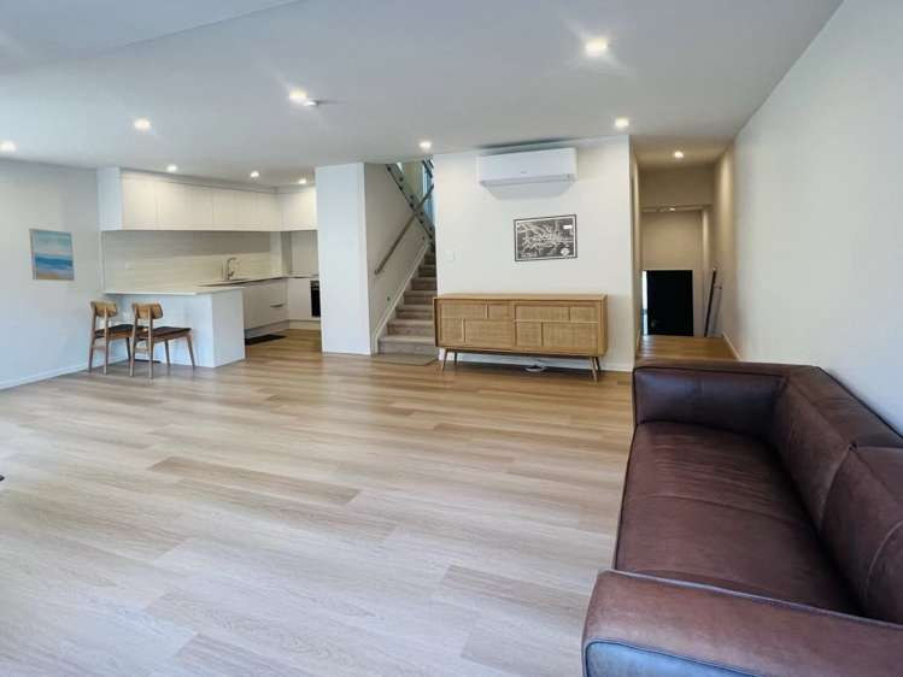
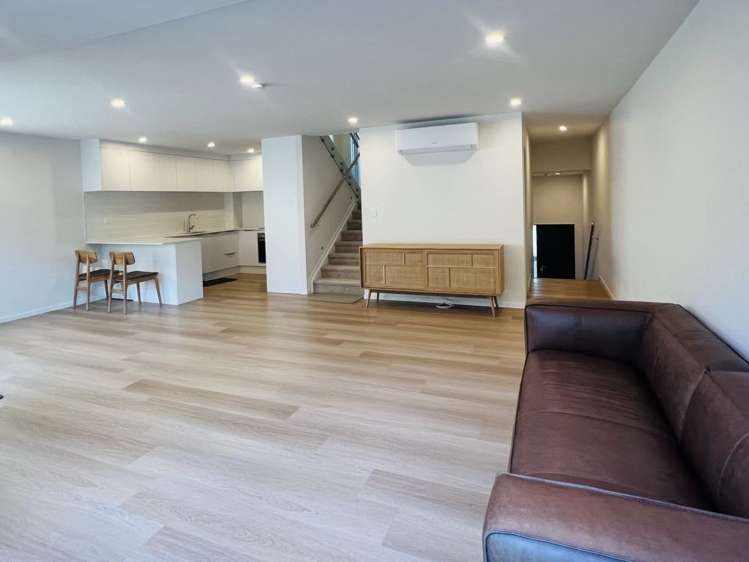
- wall art (52, 255)
- wall art (545, 239)
